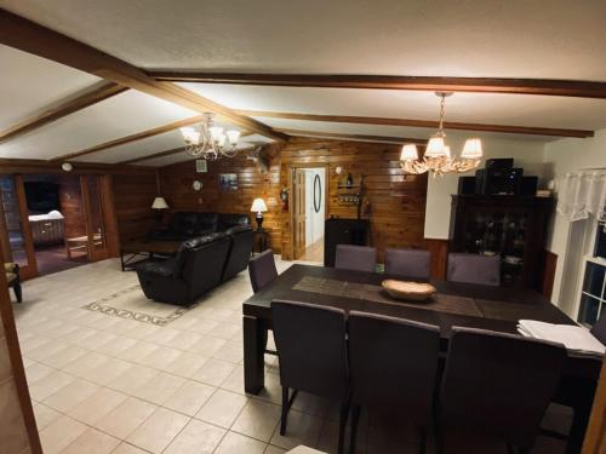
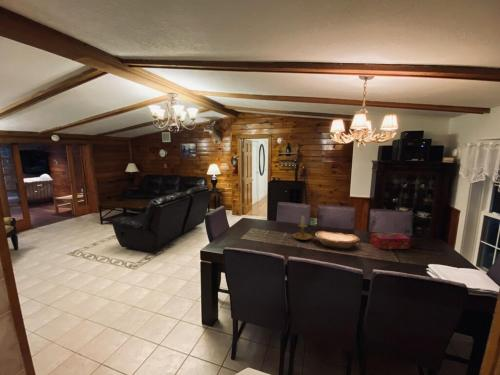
+ tissue box (389, 240)
+ candle holder (302, 226)
